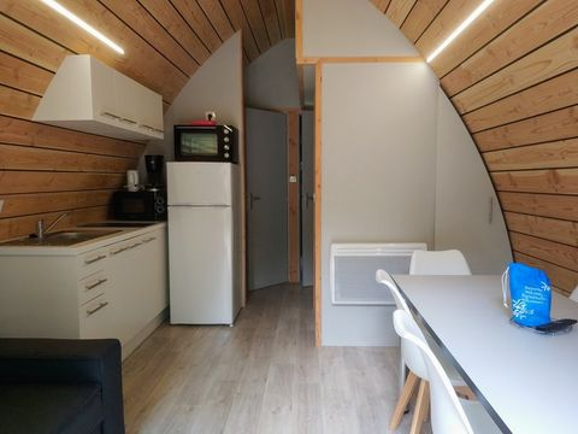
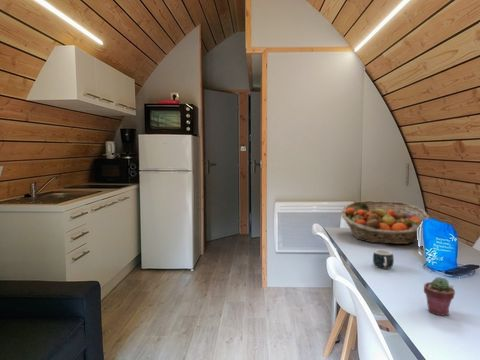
+ mug (383, 260)
+ potted succulent (439, 294)
+ fruit basket (383, 221)
